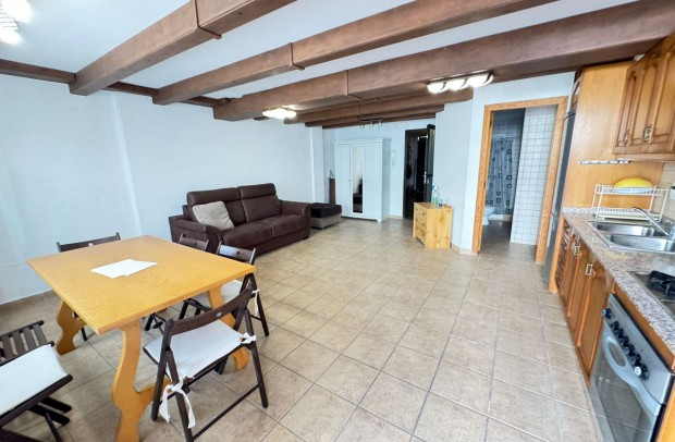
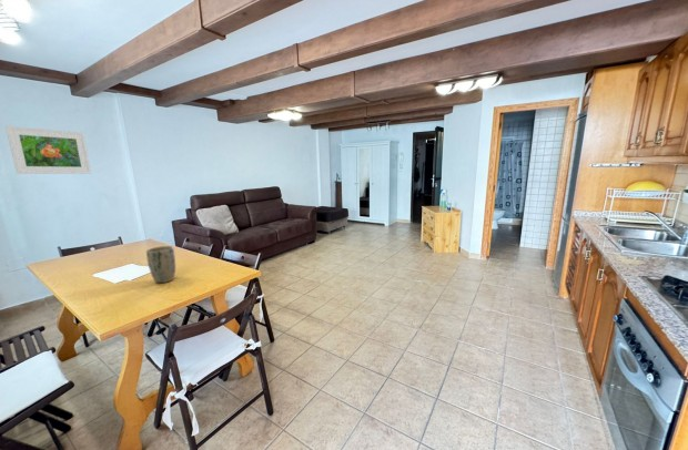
+ plant pot (162, 264)
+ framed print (52, 152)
